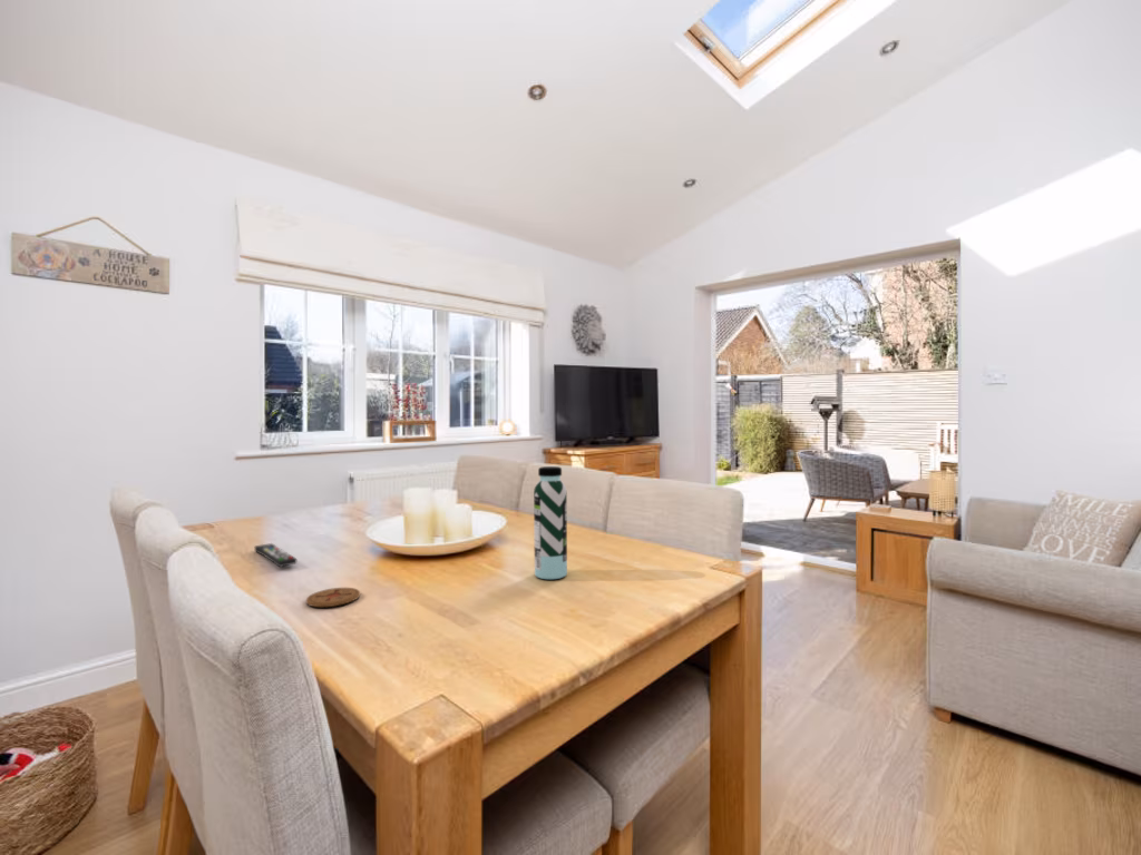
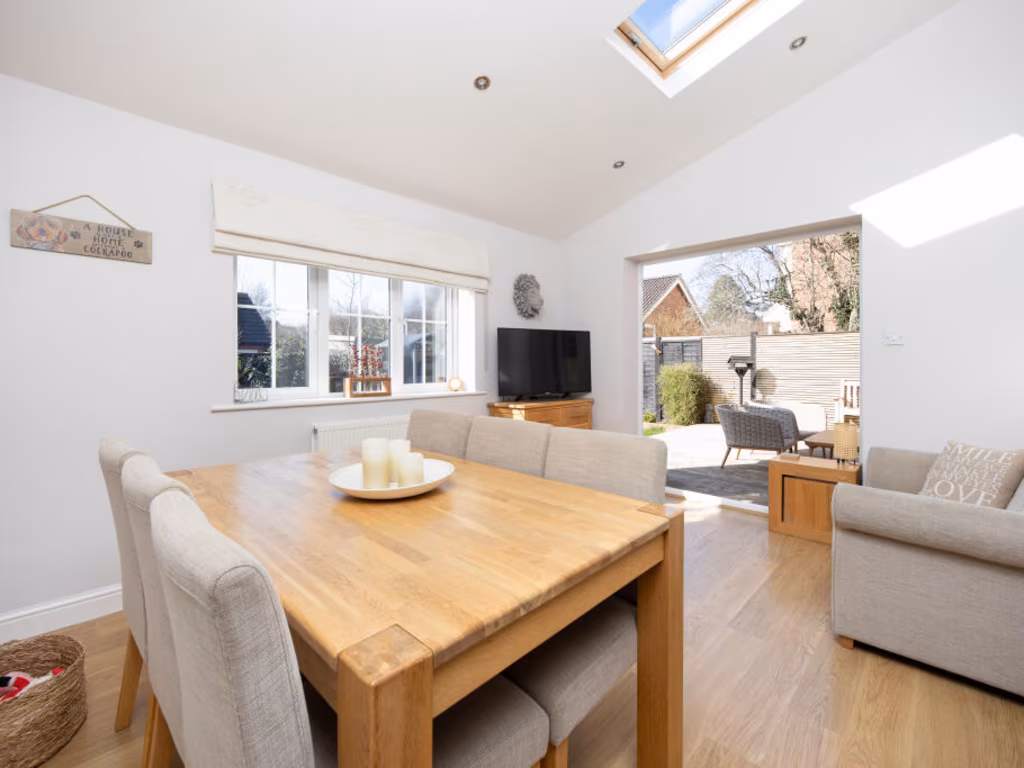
- coaster (333, 597)
- water bottle (550, 521)
- remote control (274, 554)
